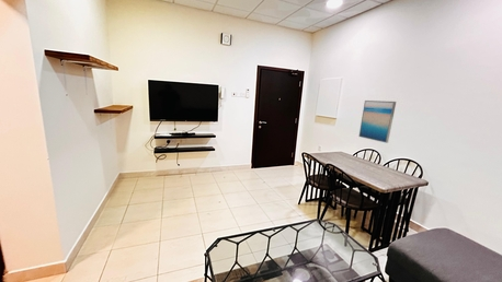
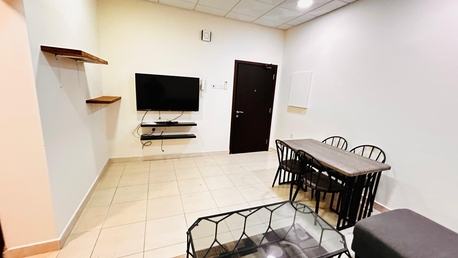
- wall art (375, 120)
